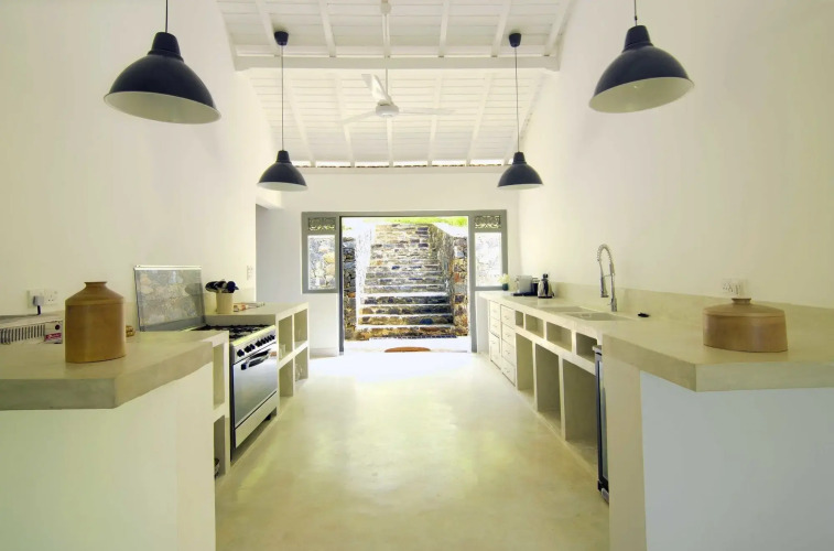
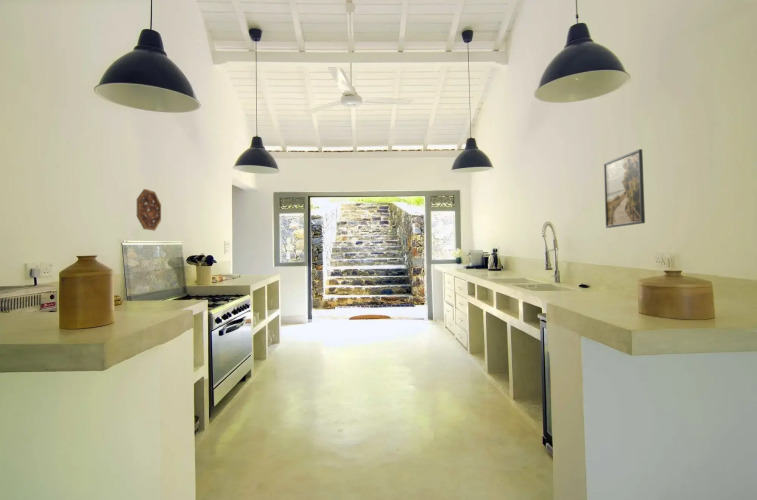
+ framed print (622, 191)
+ decorative platter (149, 210)
